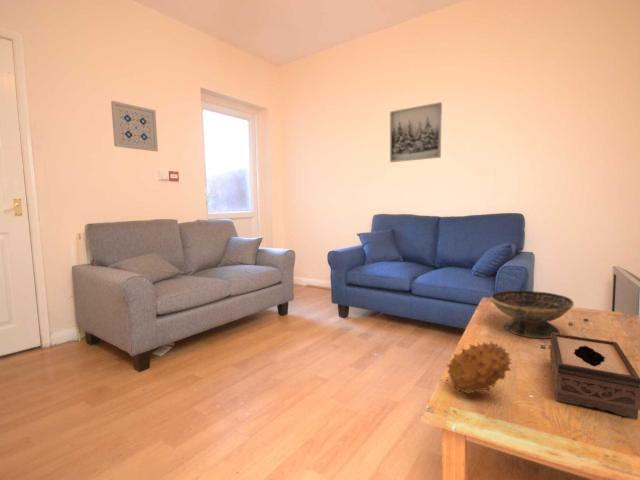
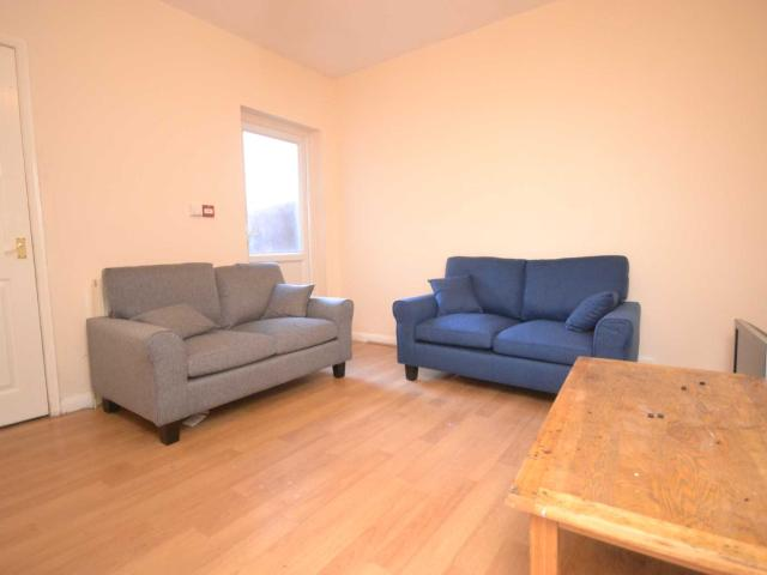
- fruit (478, 367)
- wall art (414, 133)
- tissue box (588, 369)
- wall art (135, 127)
- decorative bowl (529, 313)
